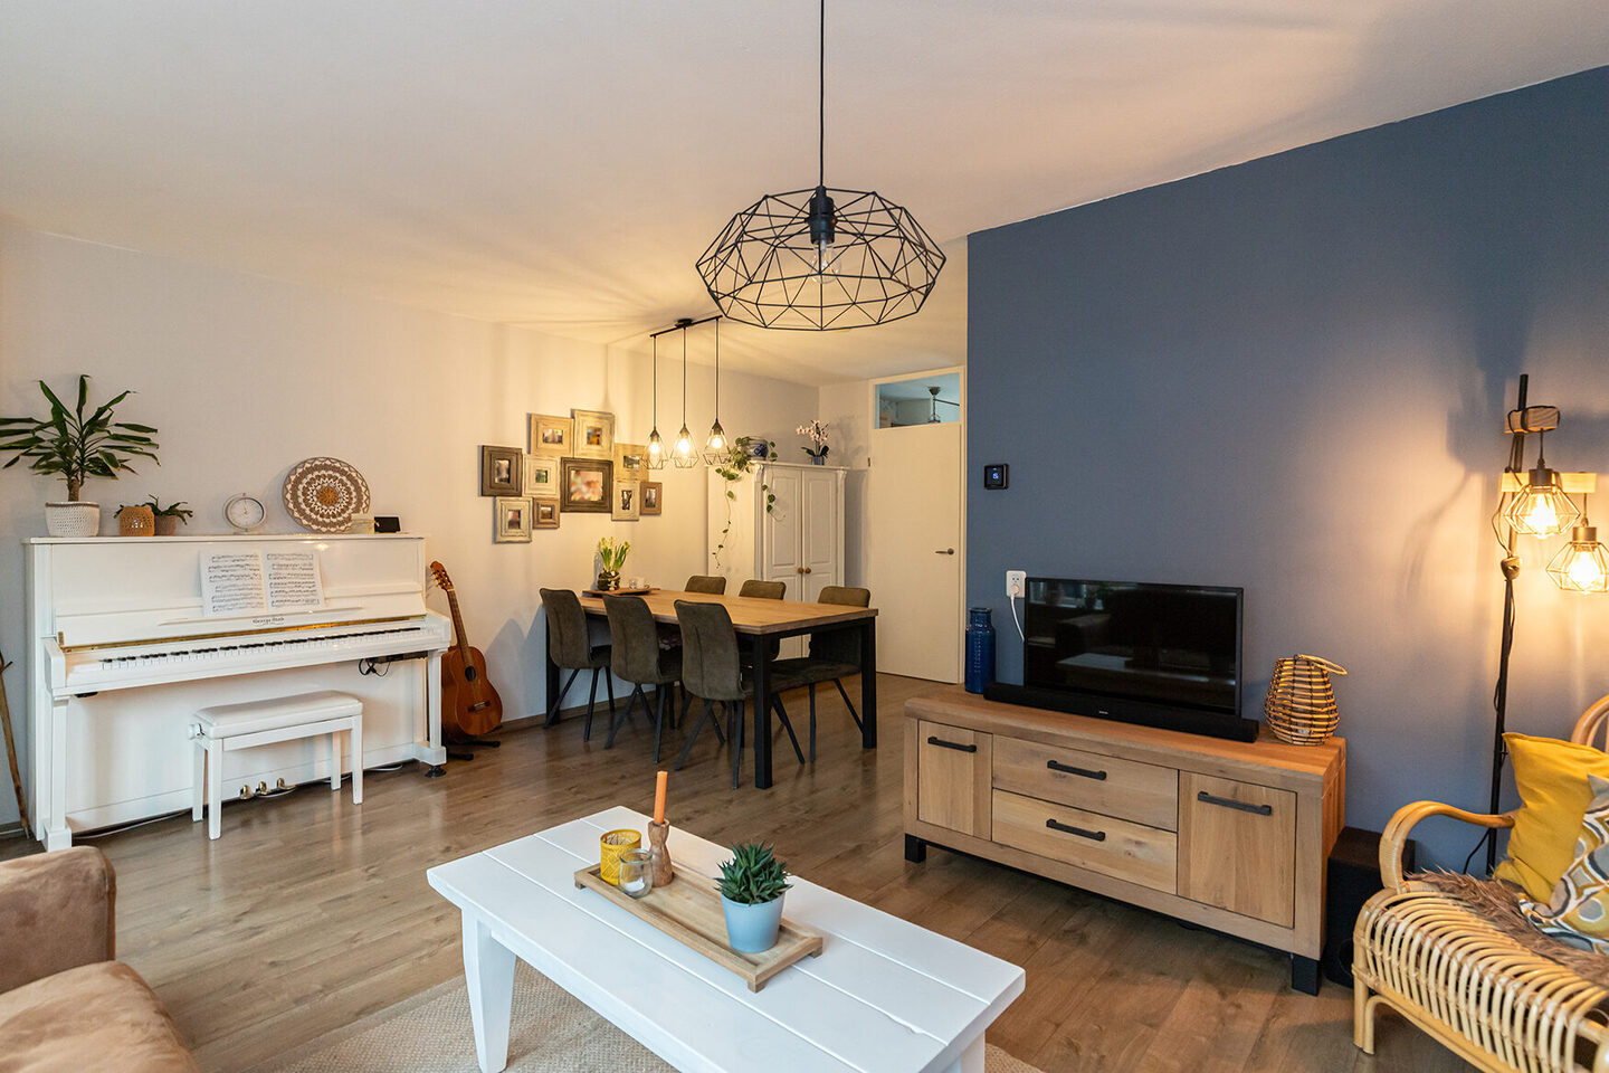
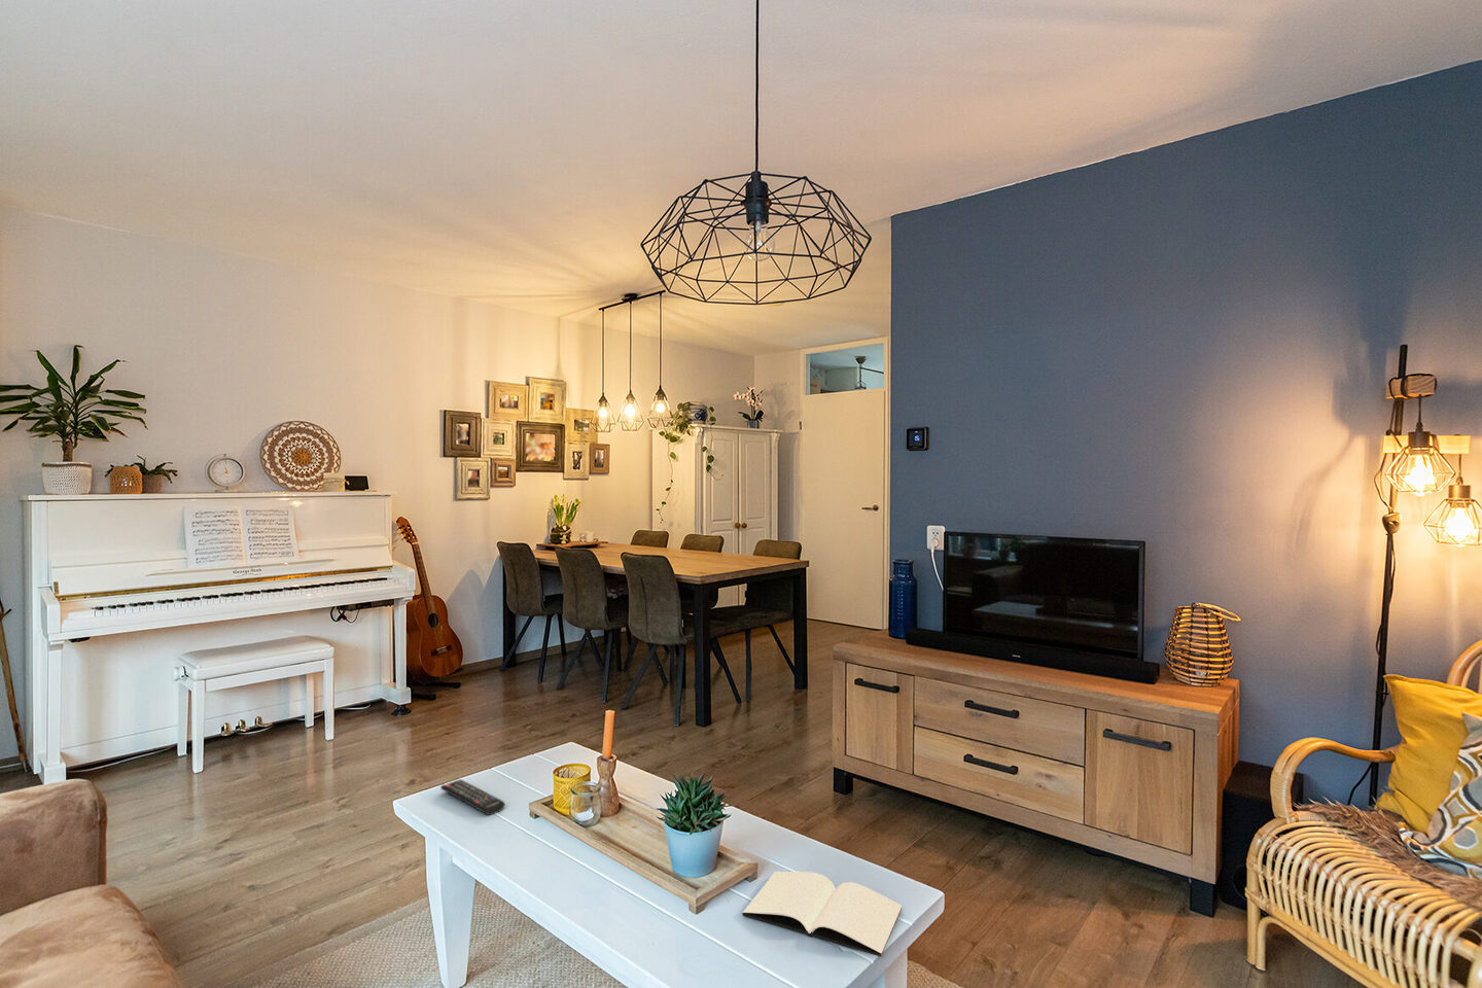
+ book (823, 904)
+ remote control (471, 796)
